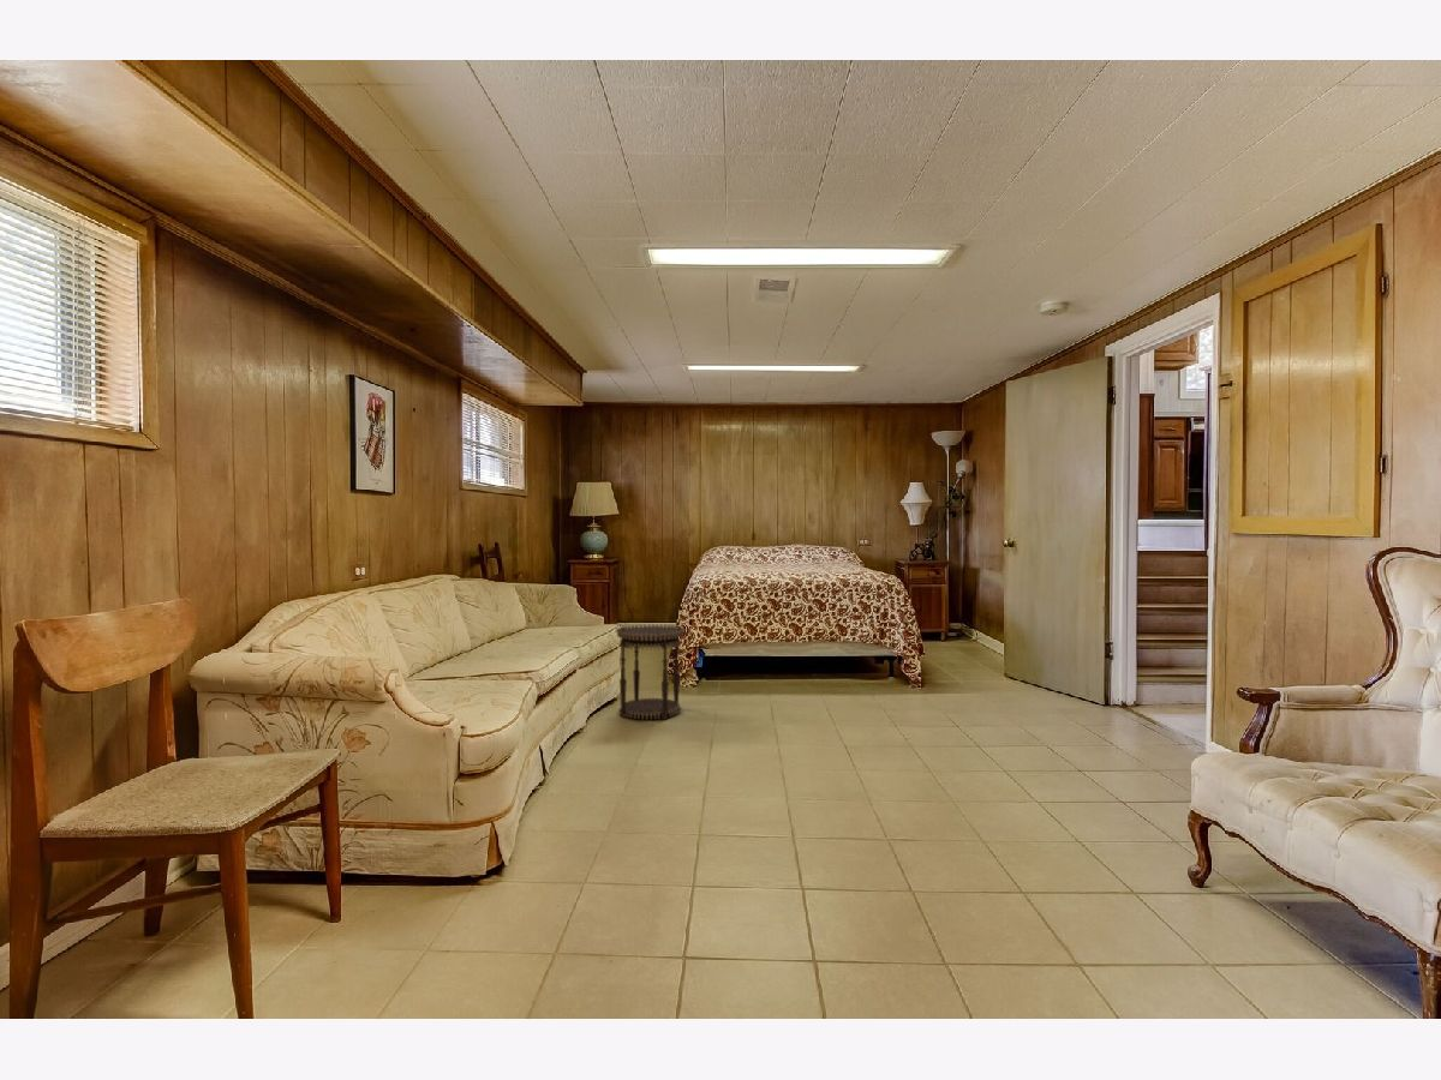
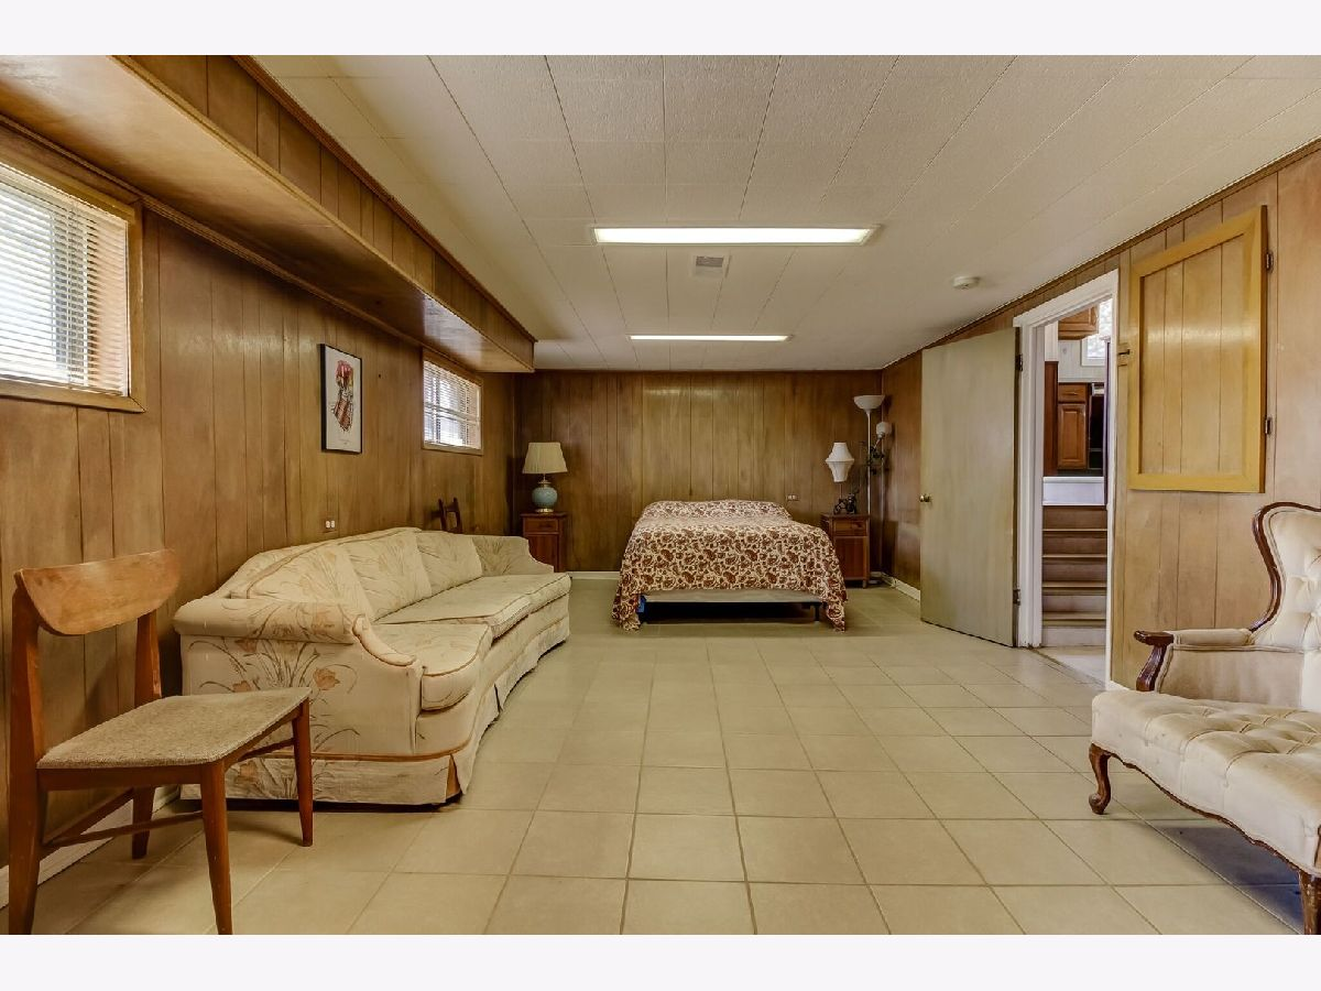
- side table (639, 671)
